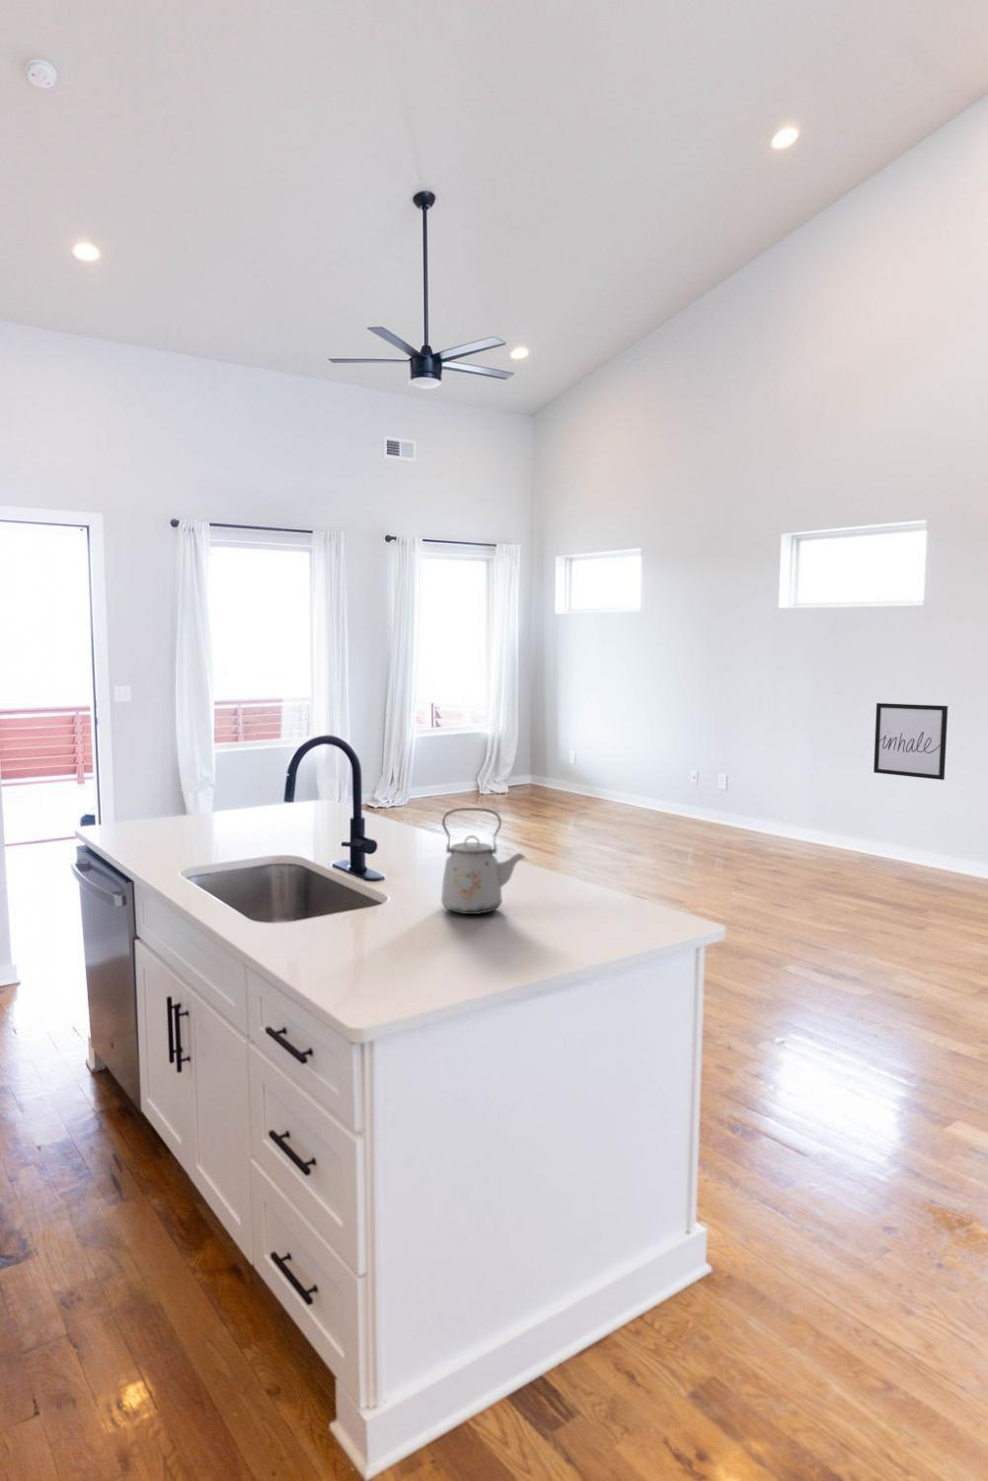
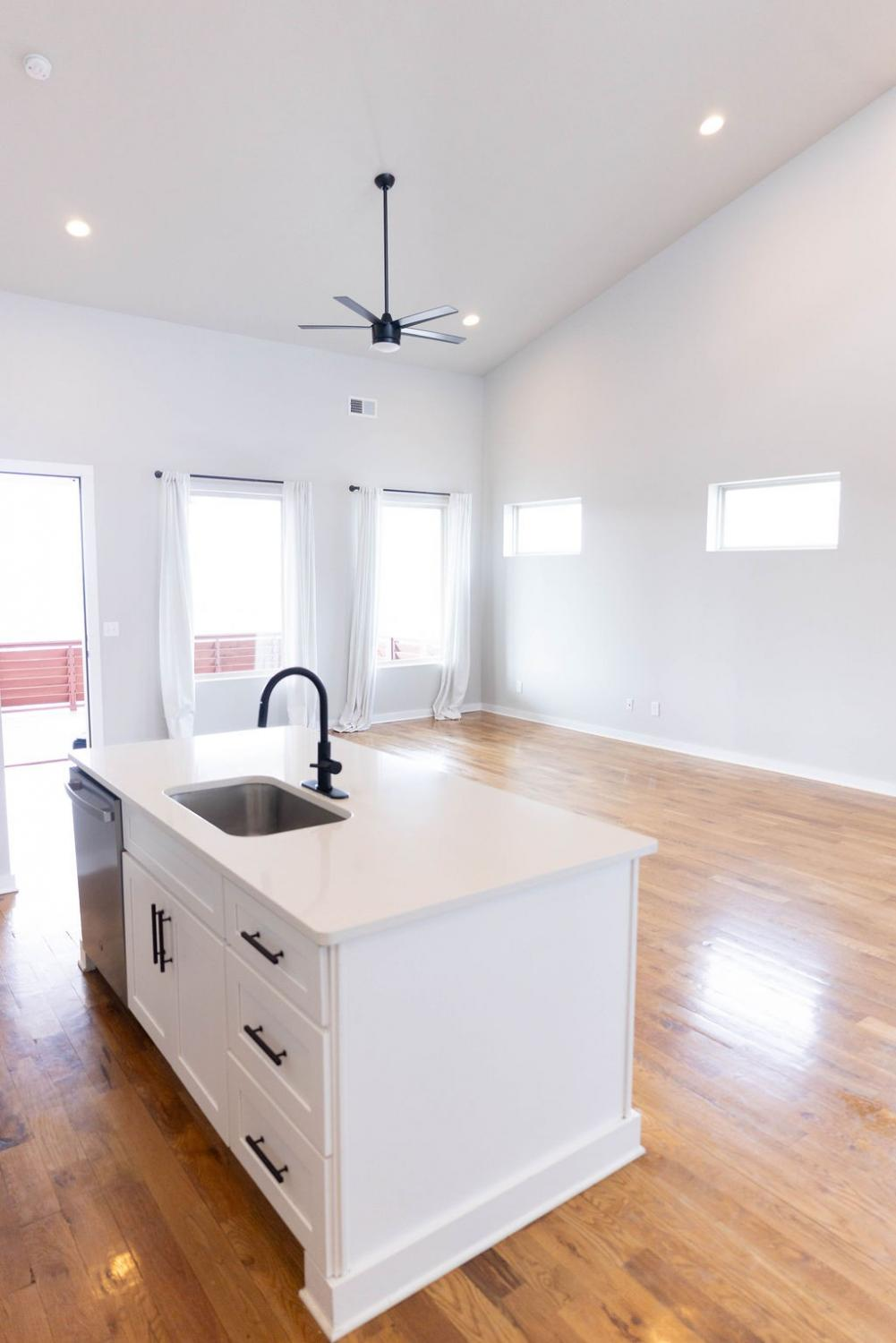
- kettle (483, 859)
- wall art (909, 740)
